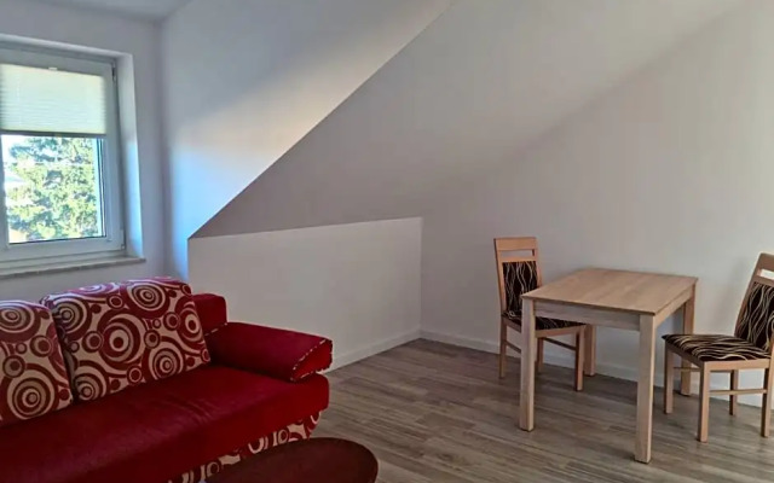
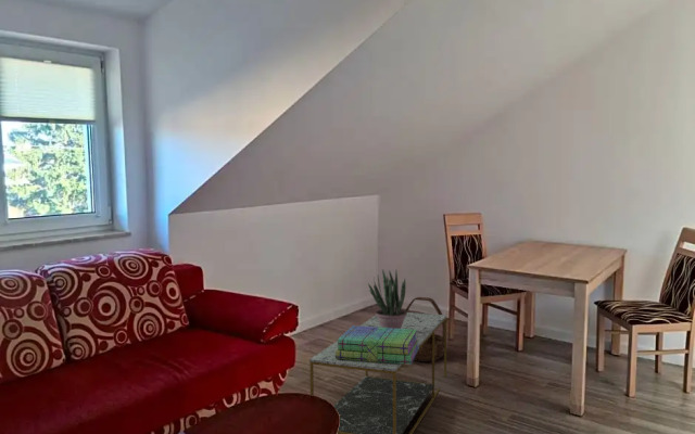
+ coffee table (388, 371)
+ stack of books (378, 343)
+ basket (431, 335)
+ potted plant (388, 301)
